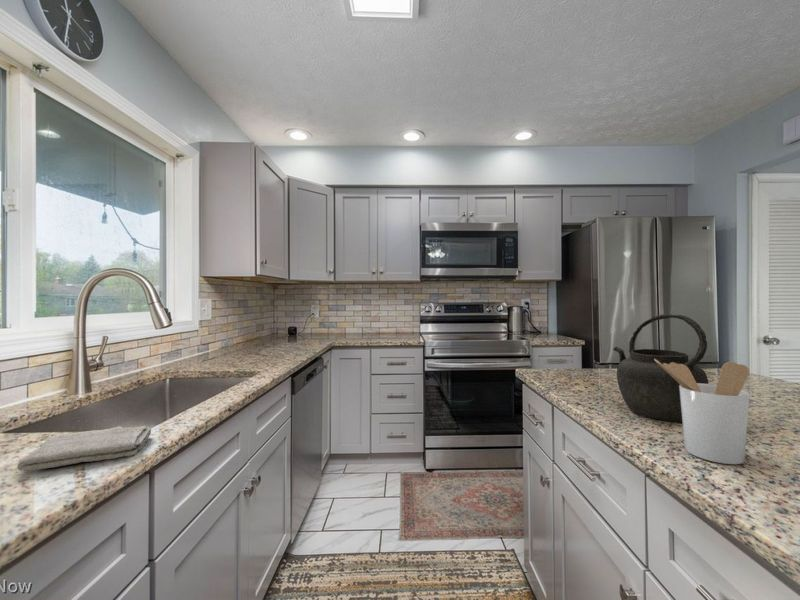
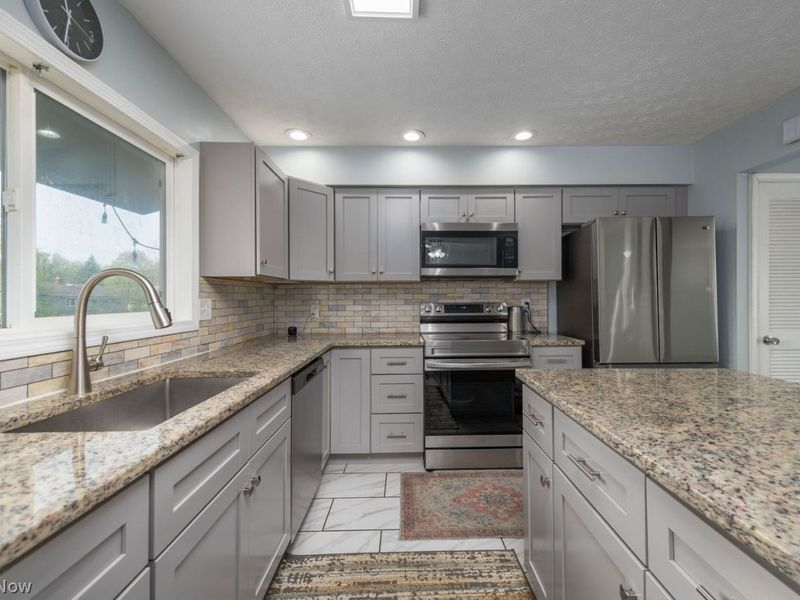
- washcloth (92, 445)
- utensil holder (697, 405)
- kettle (653, 361)
